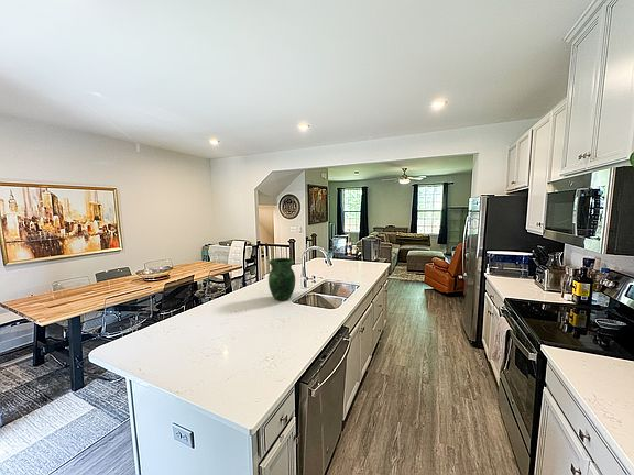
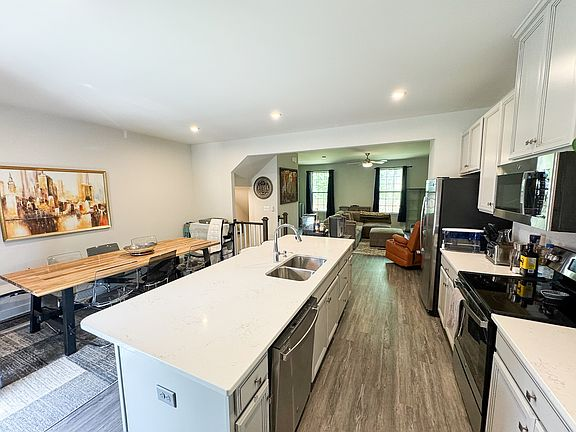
- vase (282, 279)
